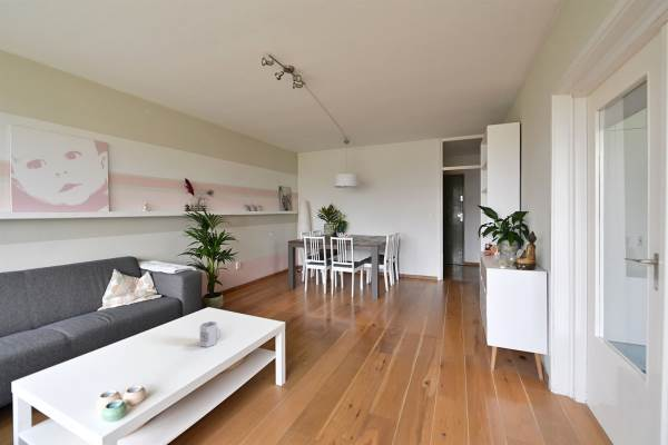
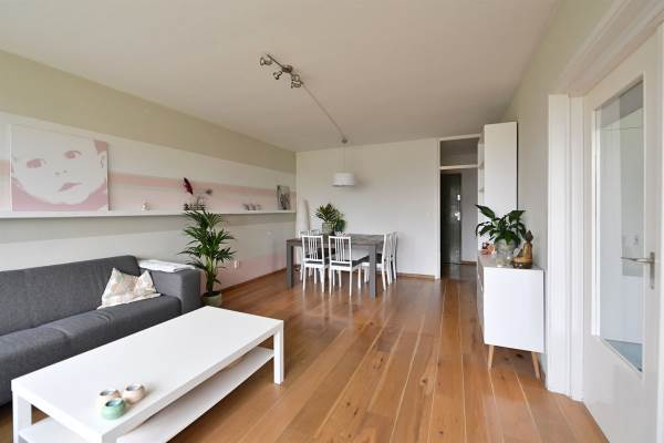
- mug (209, 333)
